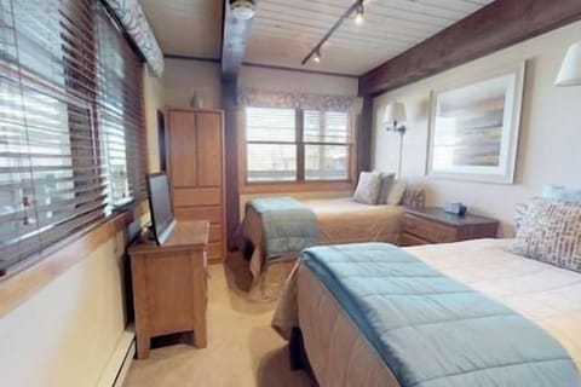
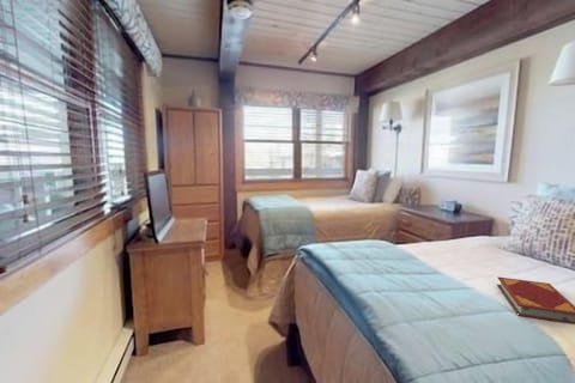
+ hardback book (534, 298)
